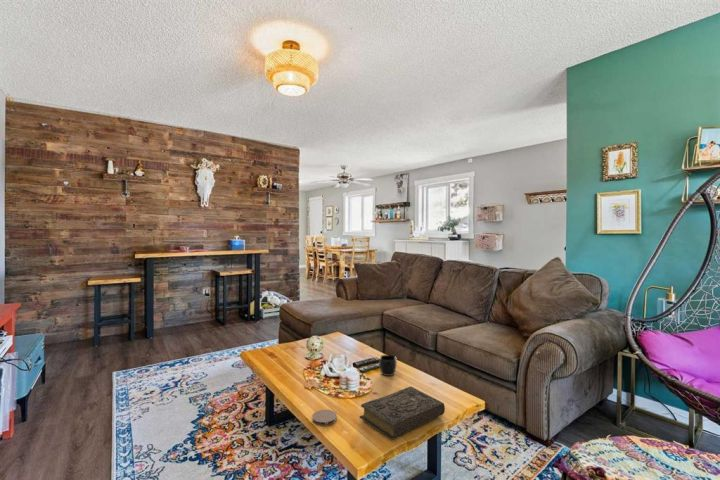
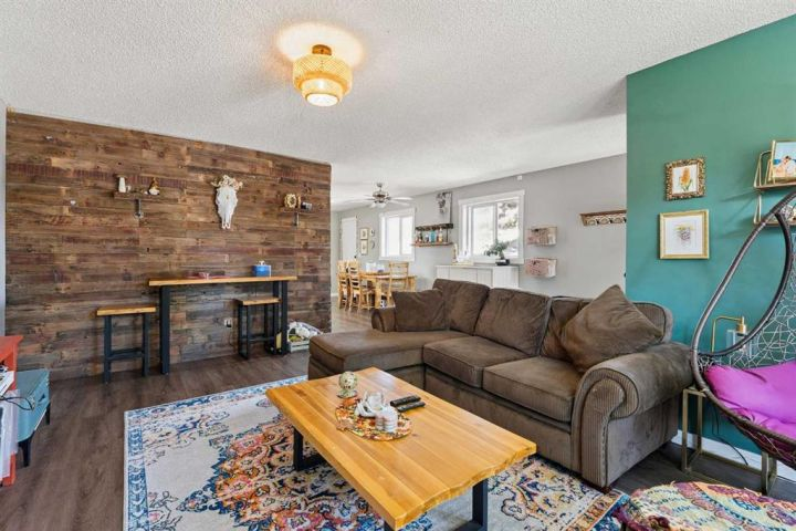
- mug (389, 364)
- coaster (324, 417)
- book (402, 409)
